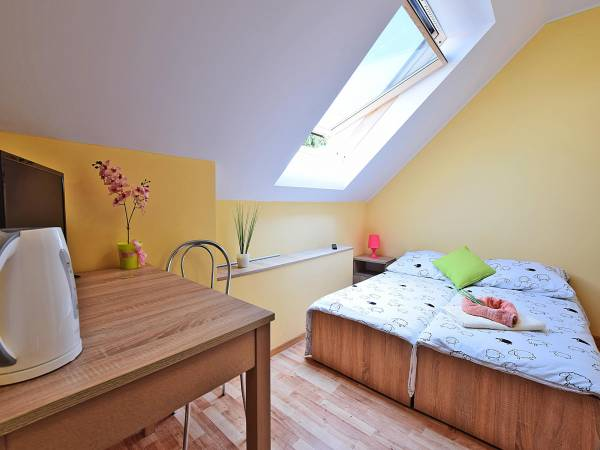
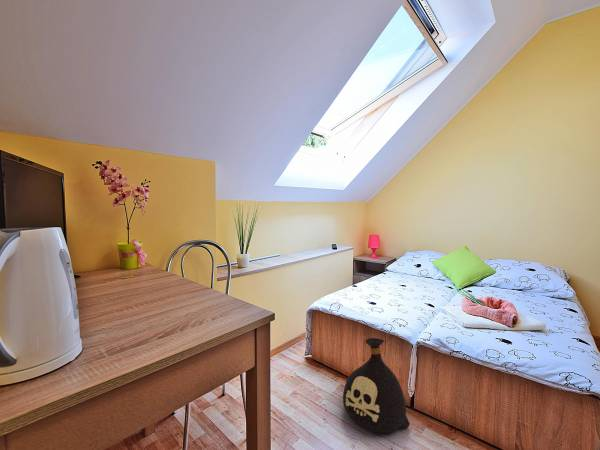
+ bag (374, 378)
